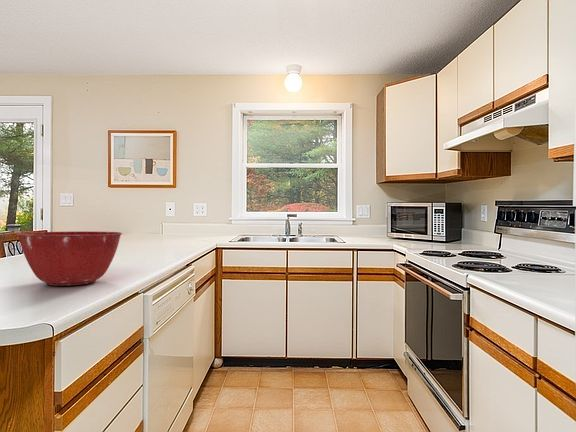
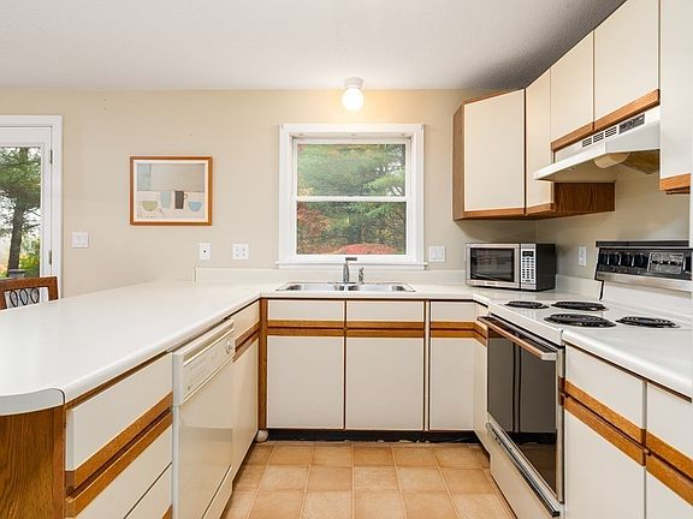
- mixing bowl (72, 257)
